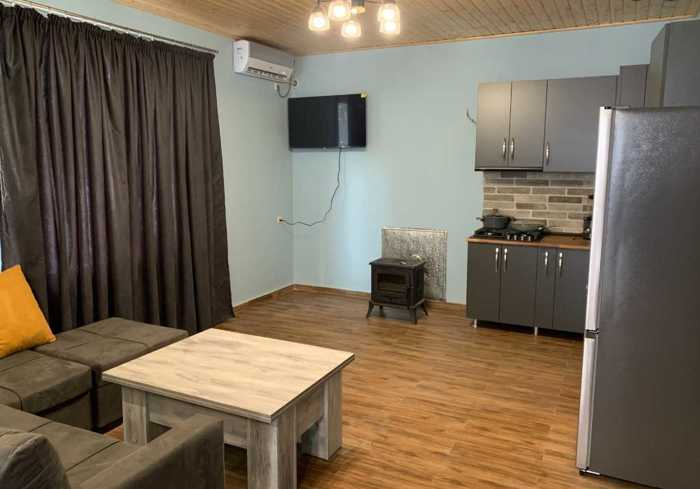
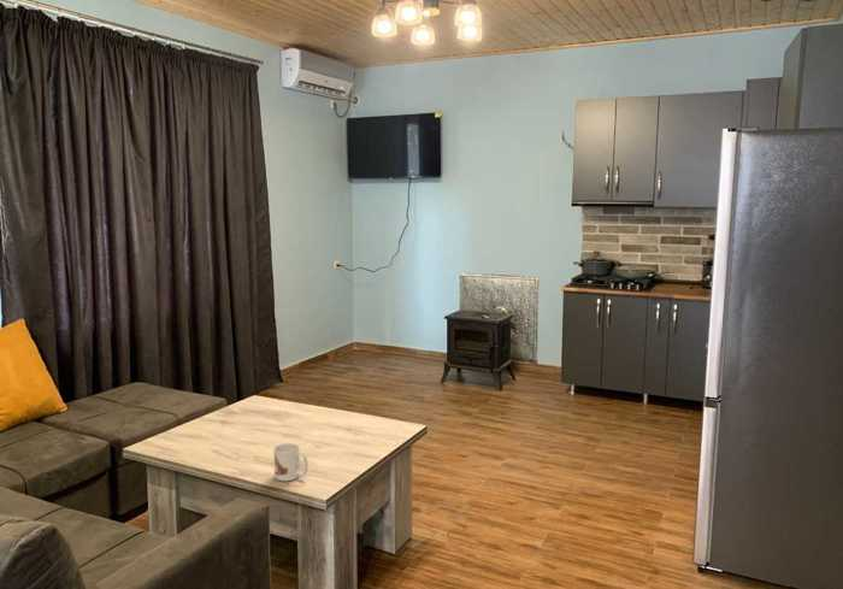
+ mug (291, 463)
